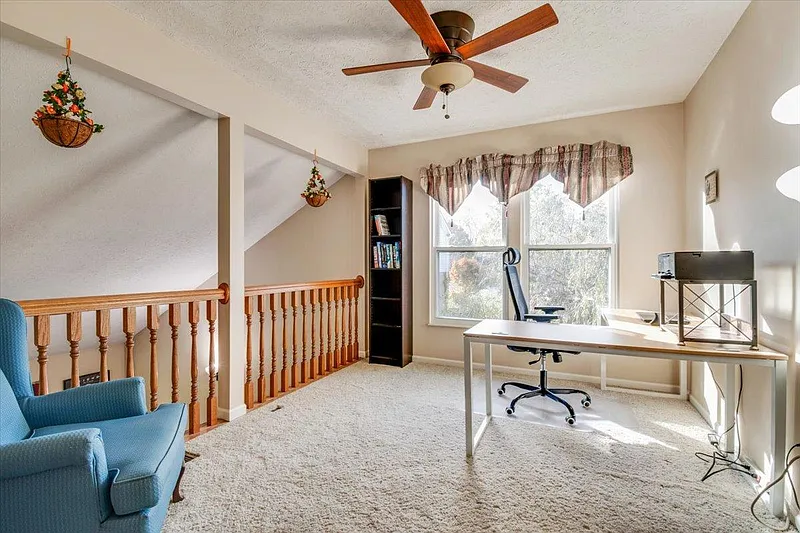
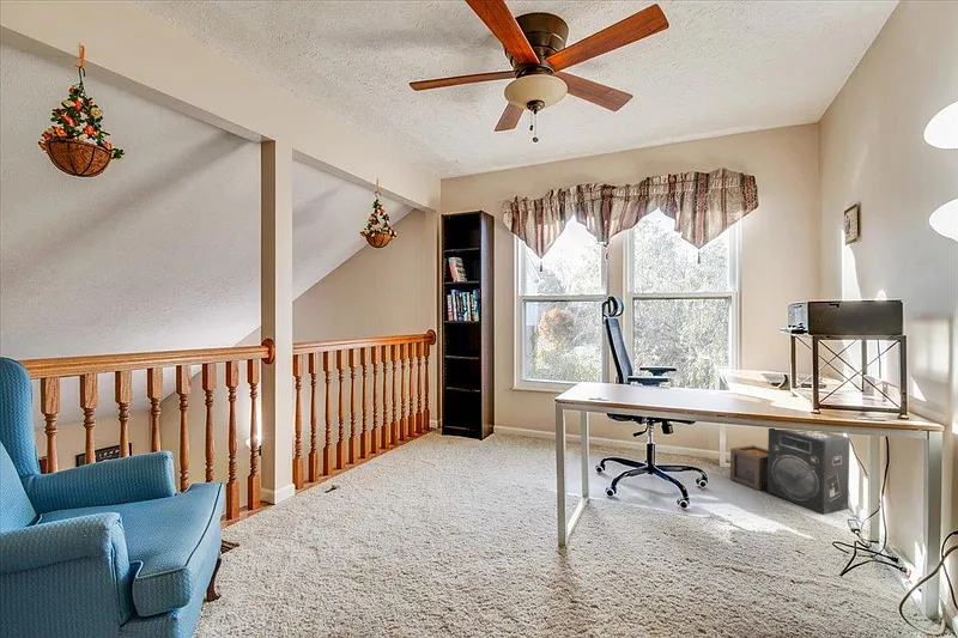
+ stereo (784, 460)
